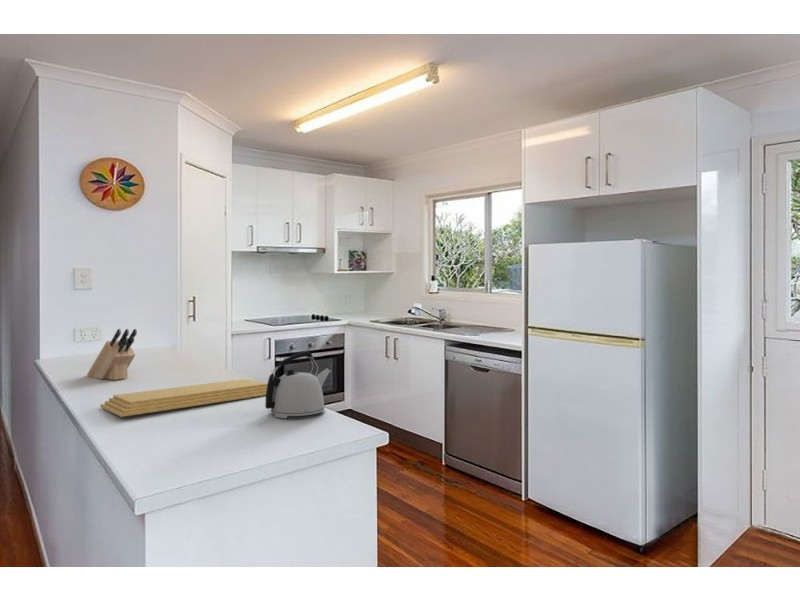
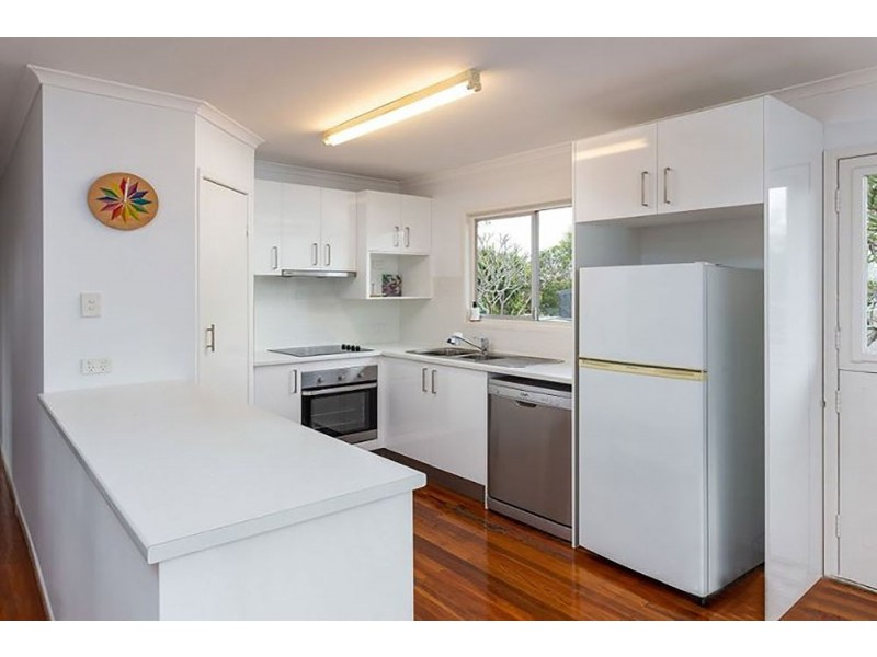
- cutting board (197, 394)
- kettle (299, 382)
- knife block (113, 352)
